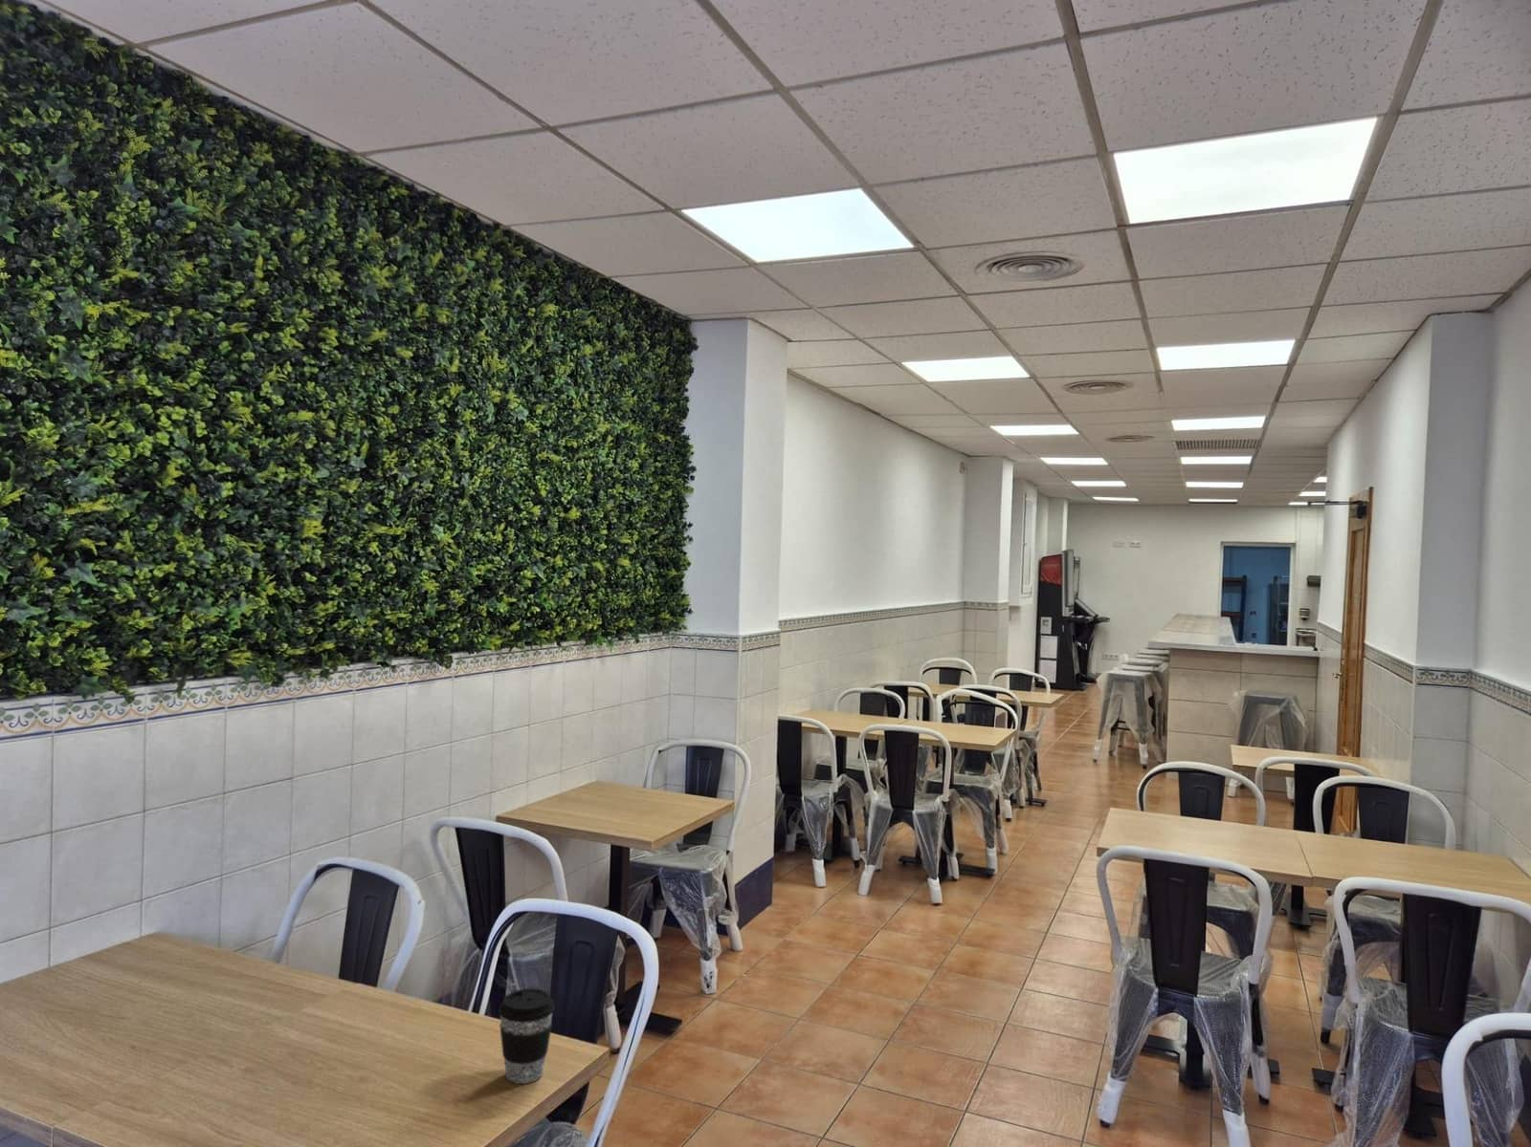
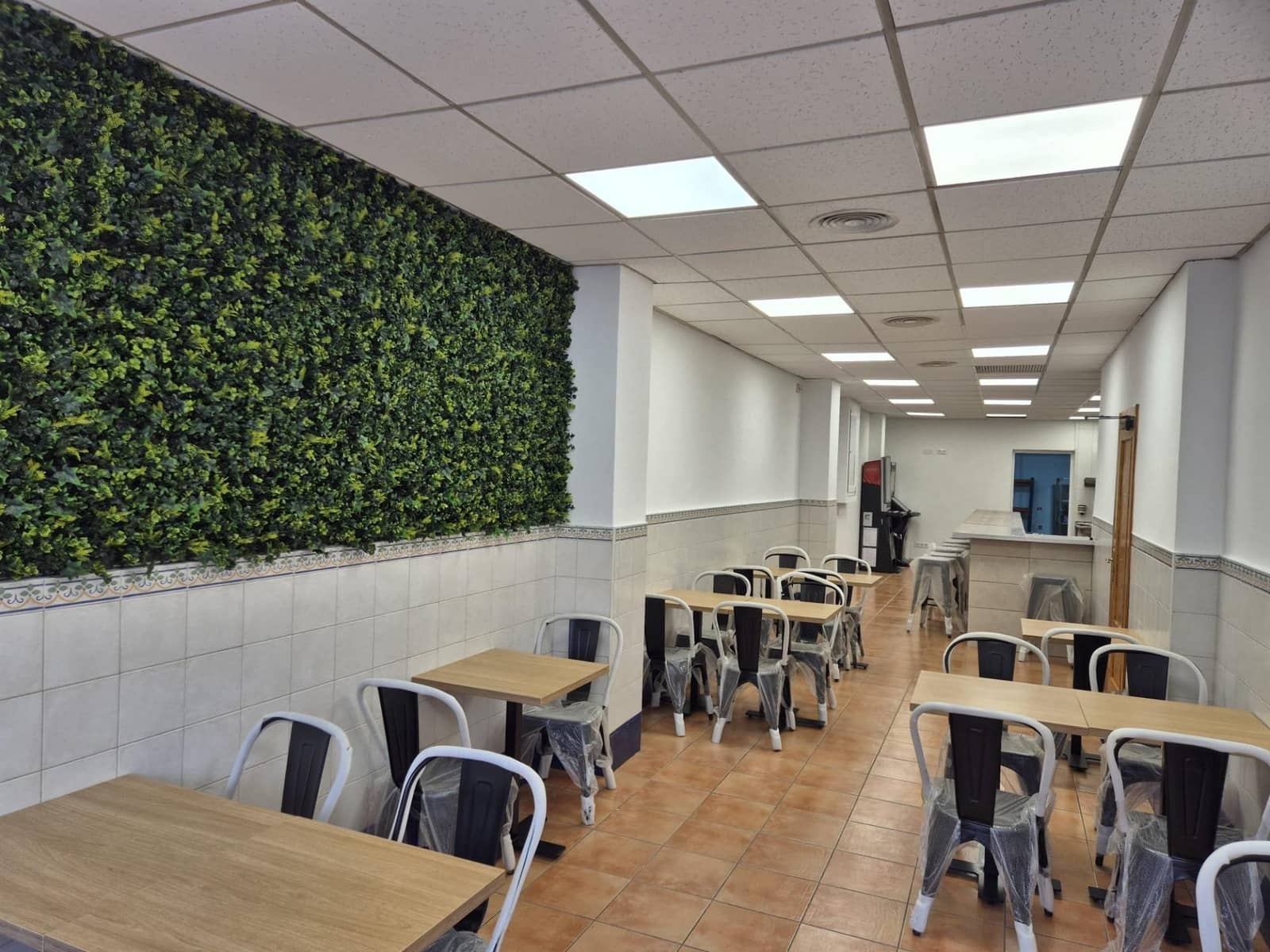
- coffee cup (526, 1036)
